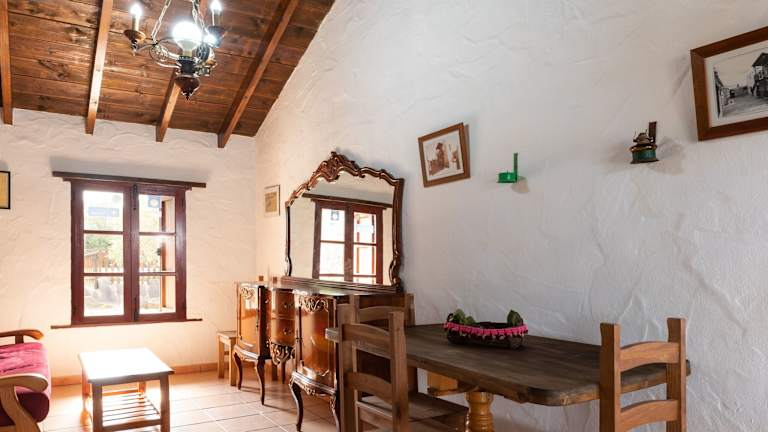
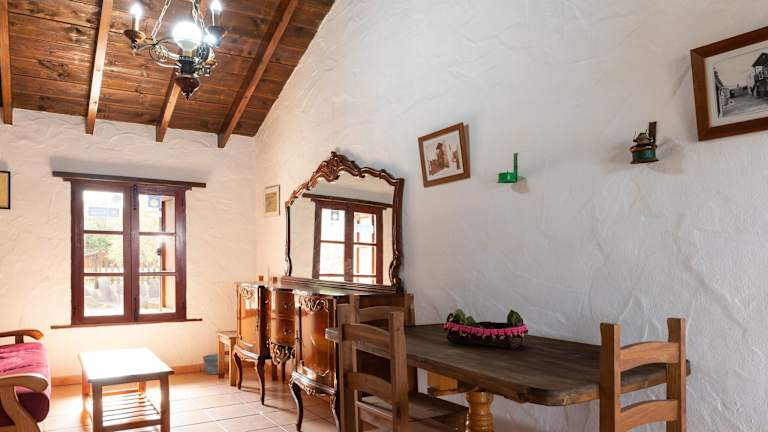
+ bucket (214, 358)
